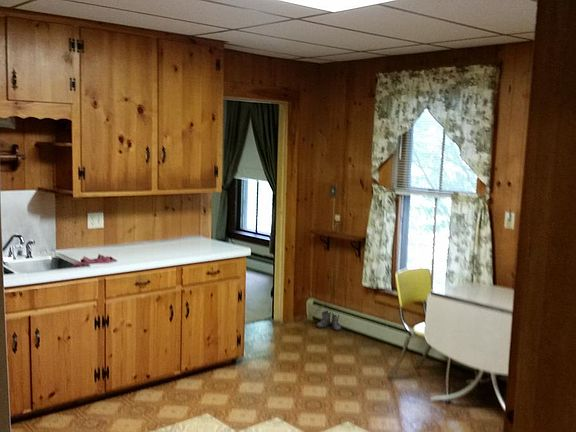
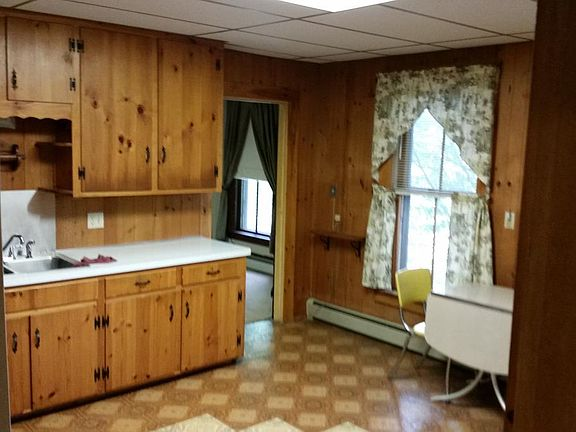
- boots (329, 320)
